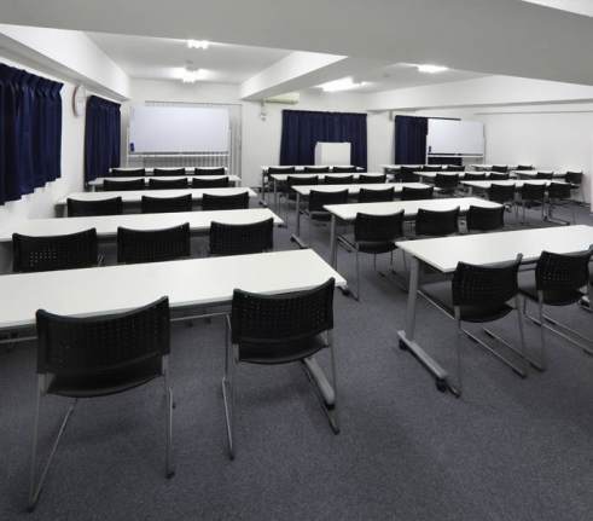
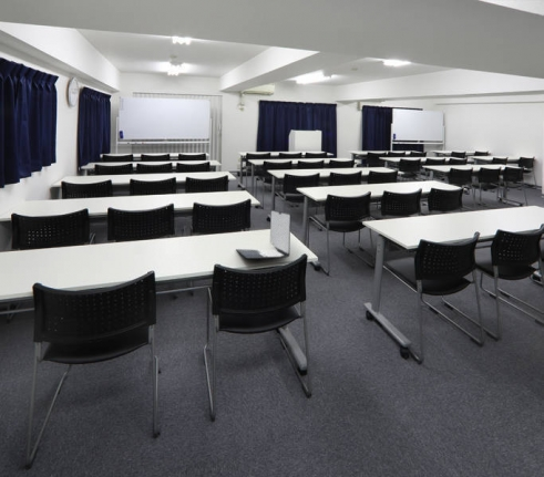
+ laptop (270, 232)
